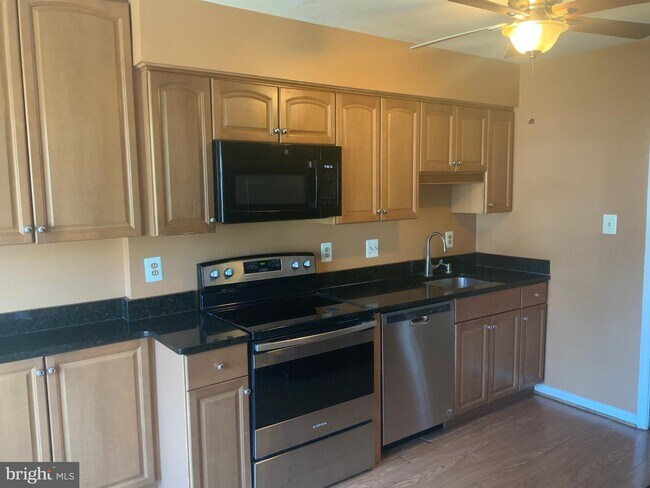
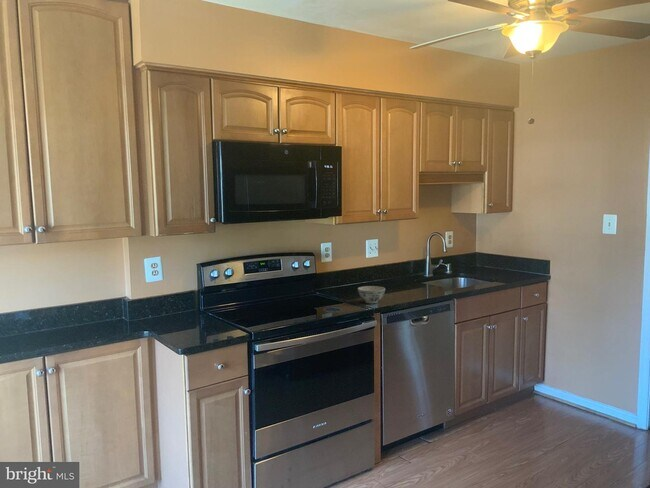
+ chinaware (371, 295)
